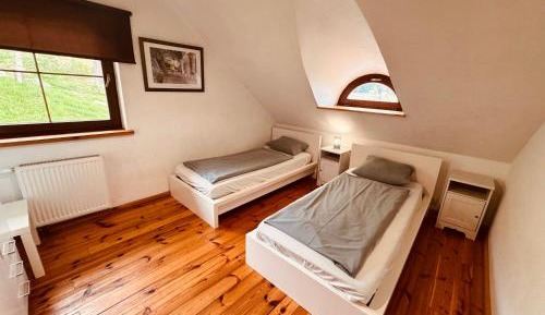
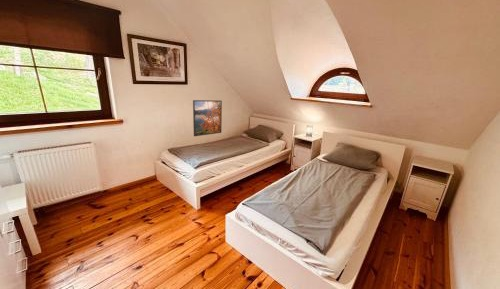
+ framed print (208, 117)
